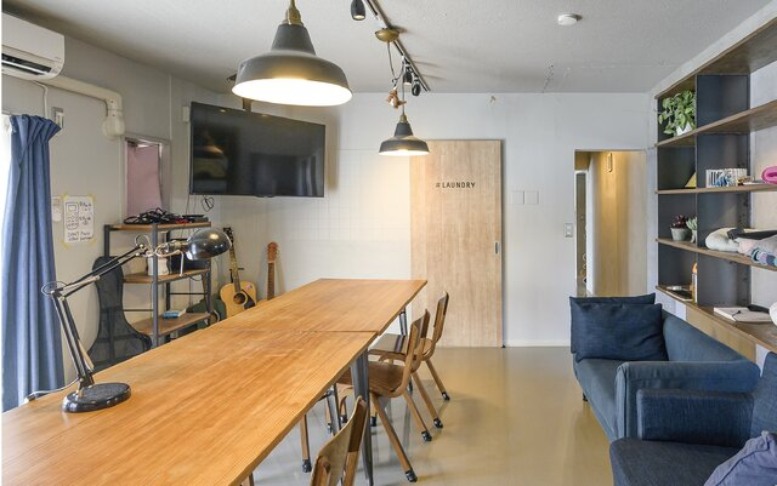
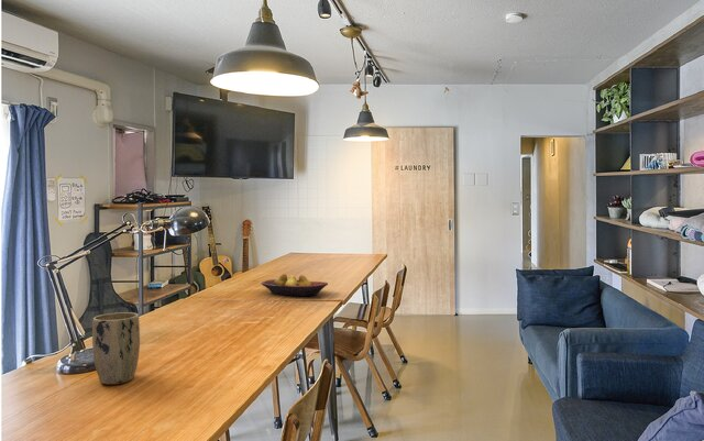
+ plant pot (116, 348)
+ fruit bowl (294, 284)
